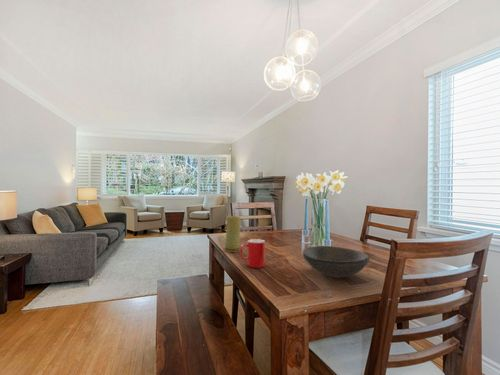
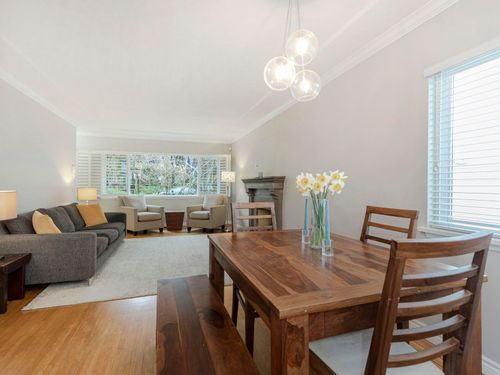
- candle (232, 232)
- bowl (334, 262)
- cup (252, 252)
